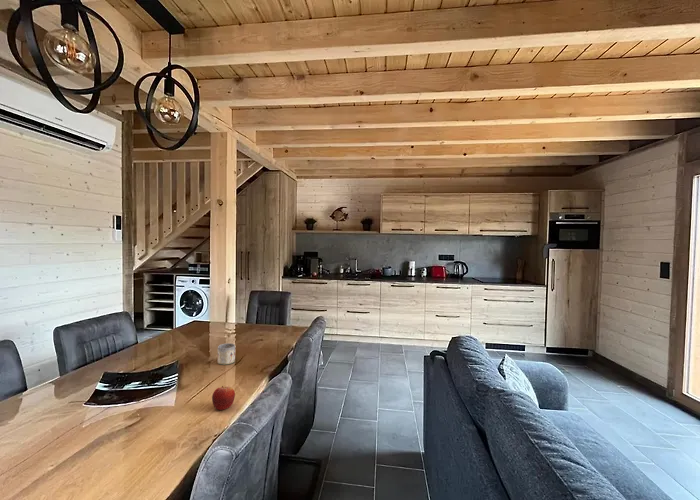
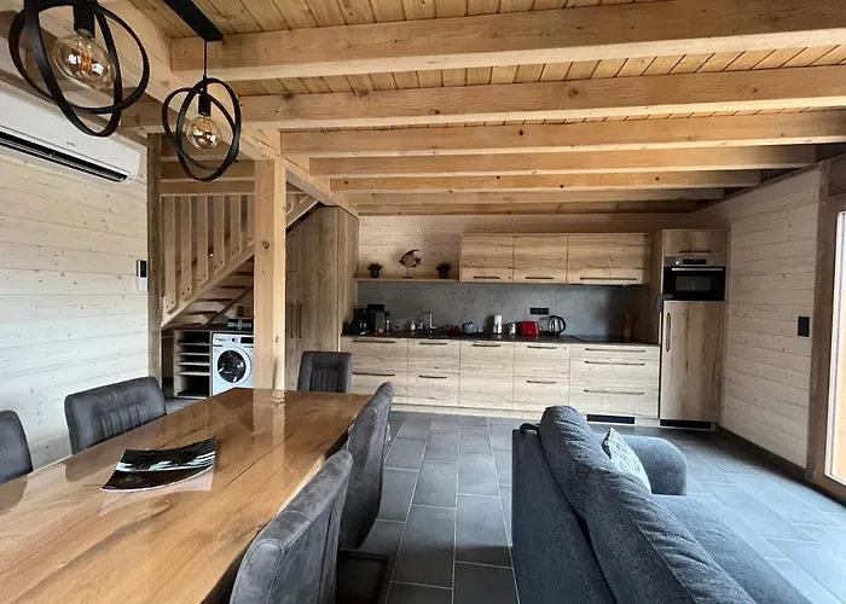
- mug (227, 352)
- fruit (223, 397)
